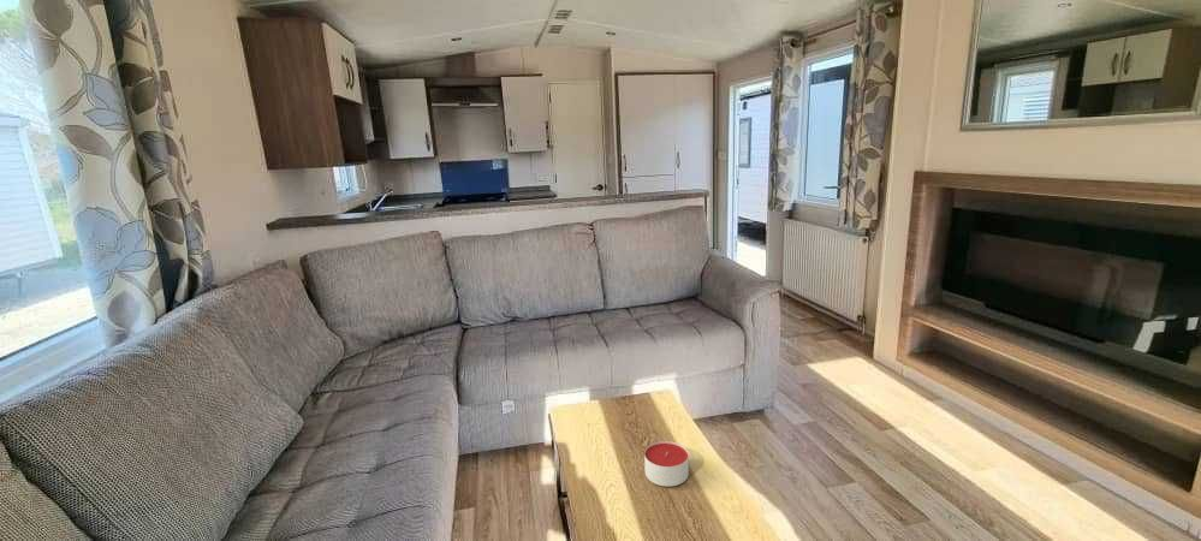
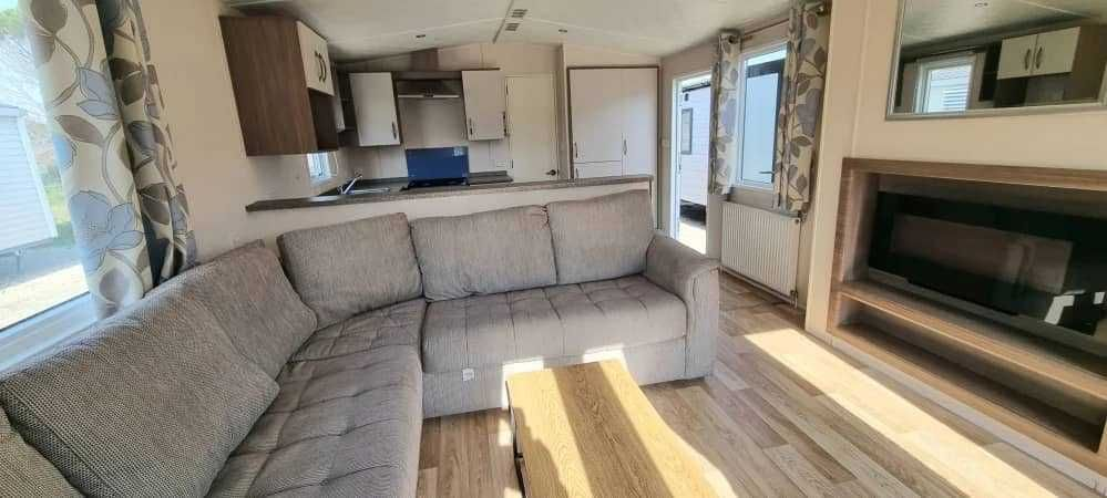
- candle (666, 462)
